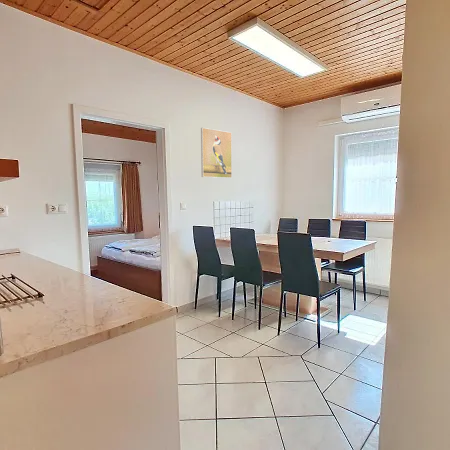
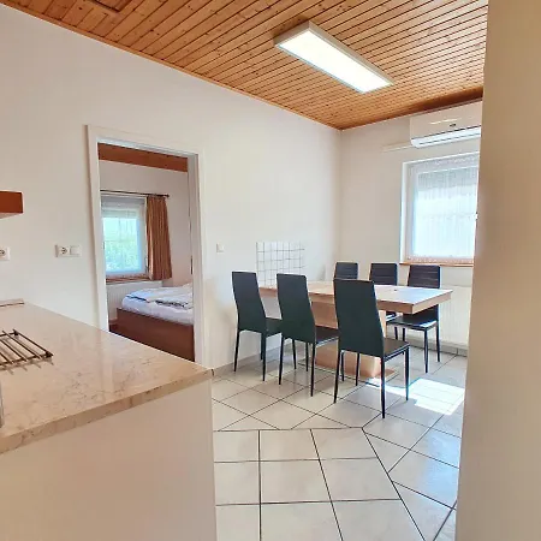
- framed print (217, 154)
